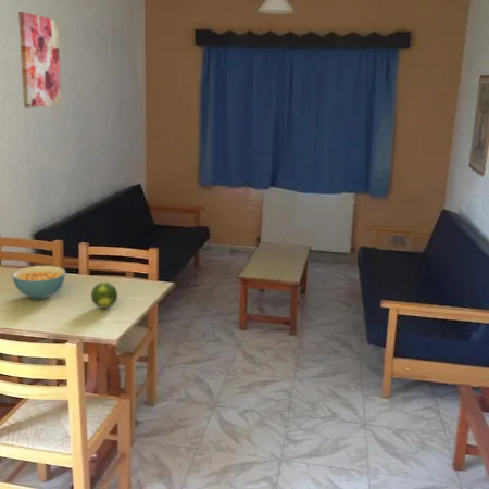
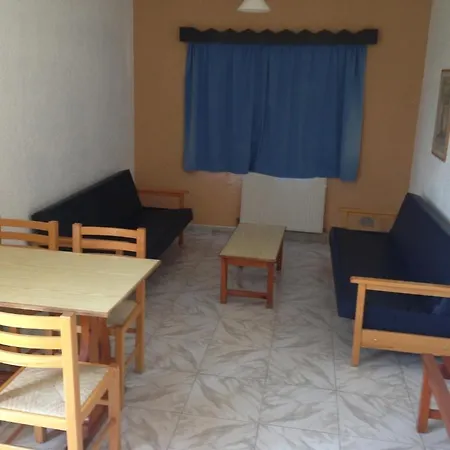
- wall art (41, 62)
- fruit (104, 294)
- cereal bowl (39, 285)
